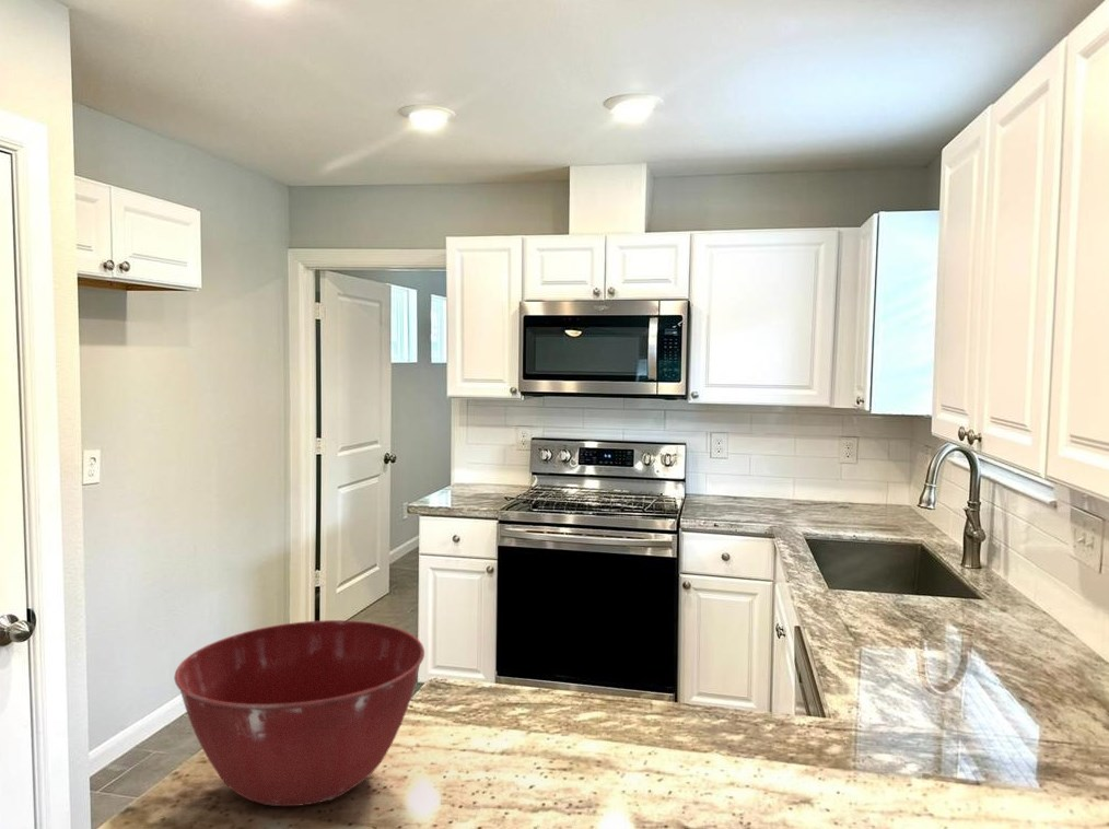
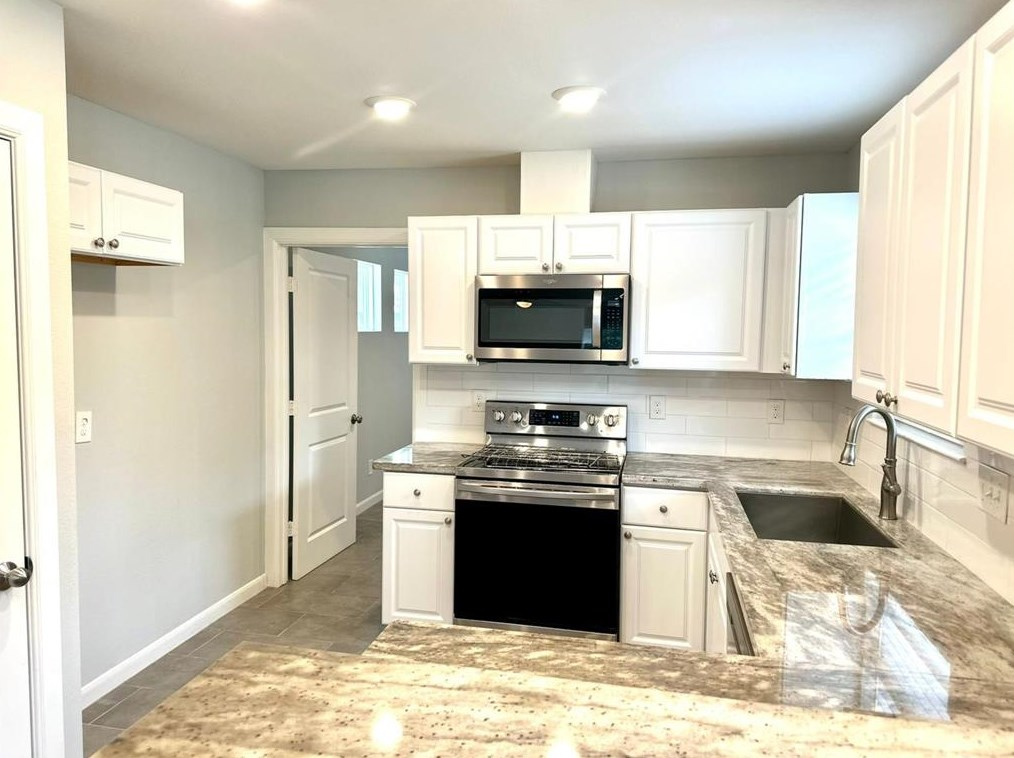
- mixing bowl (306, 715)
